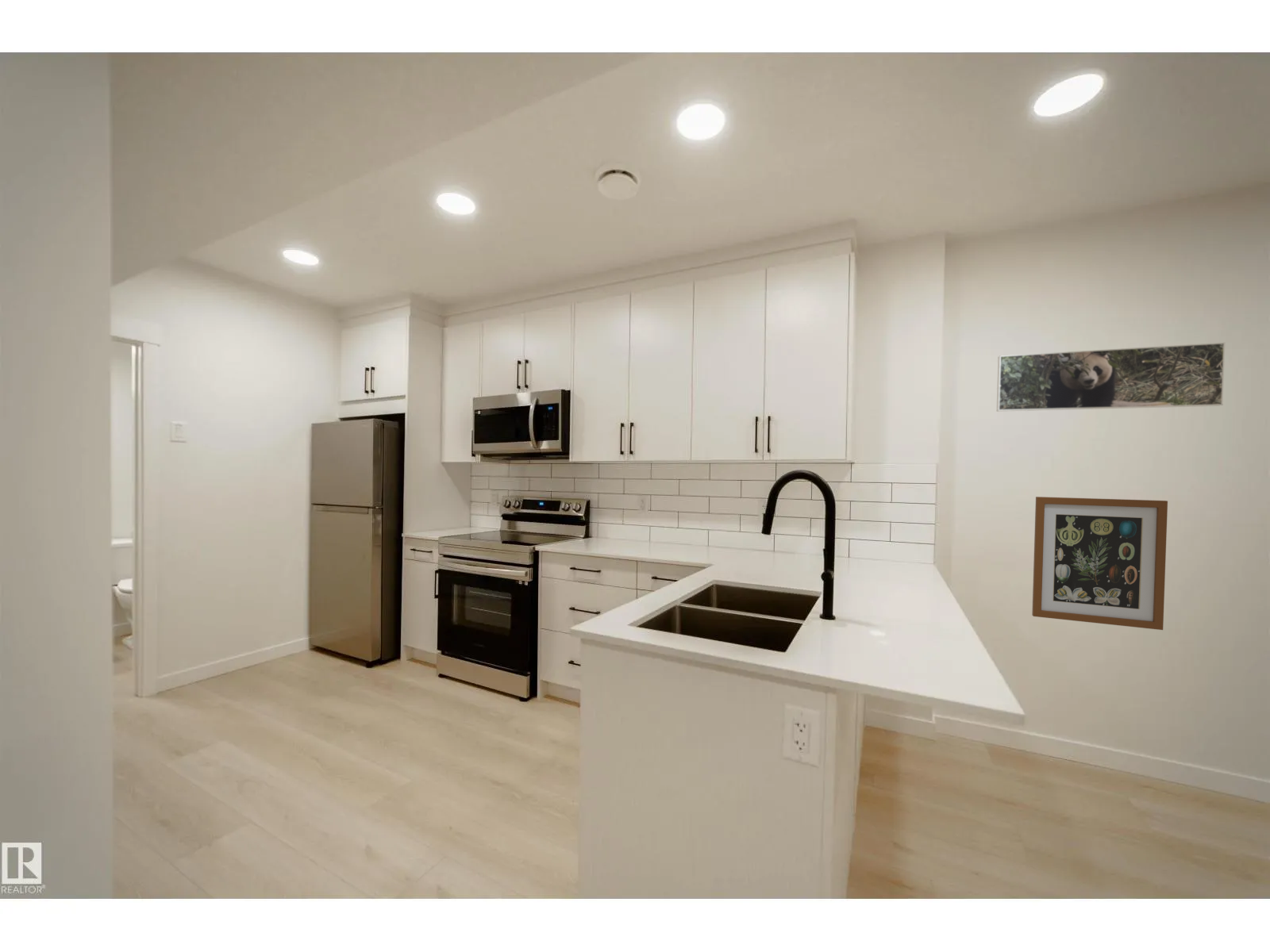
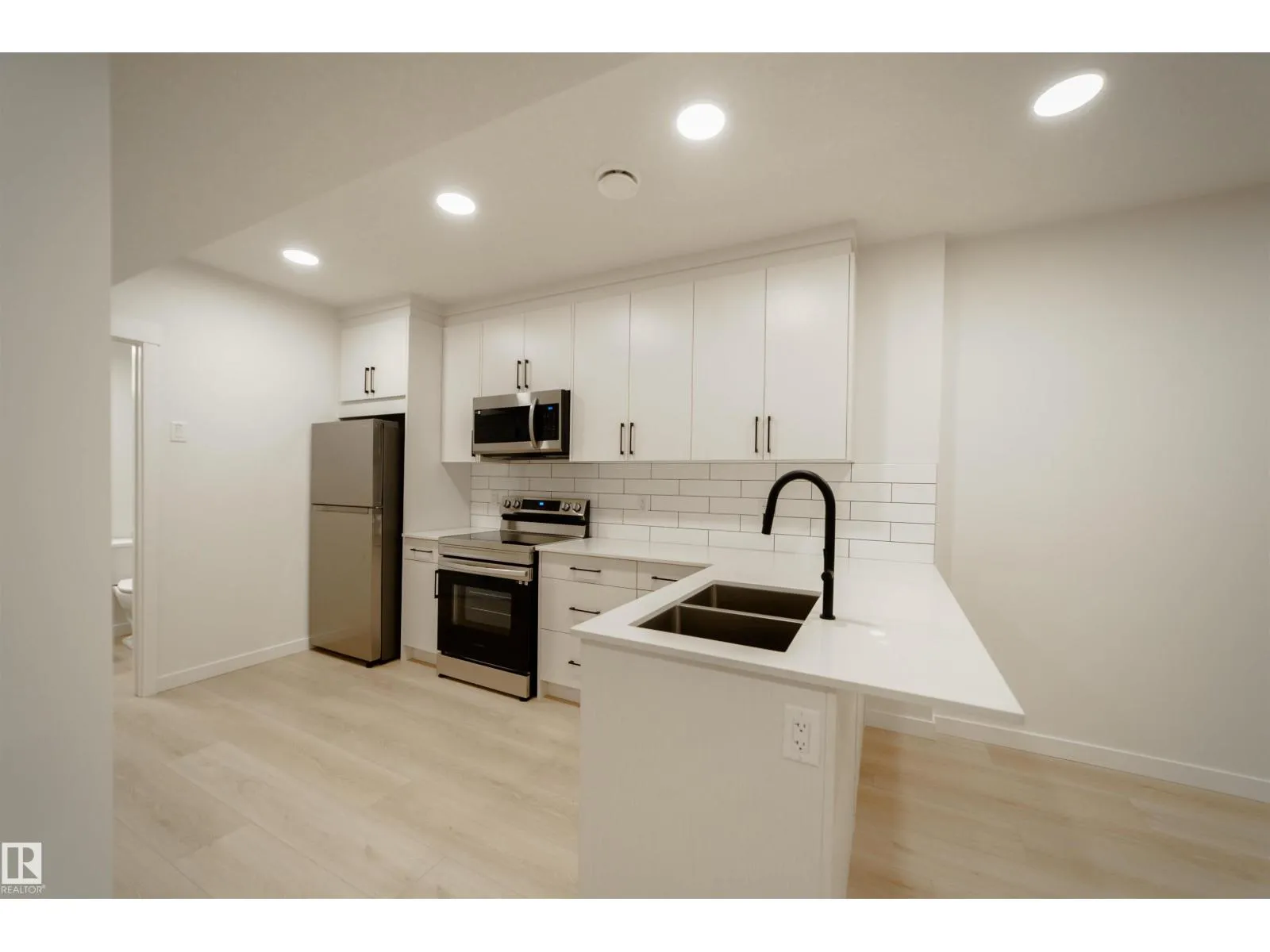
- wall art (1096, 560)
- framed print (1102, 379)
